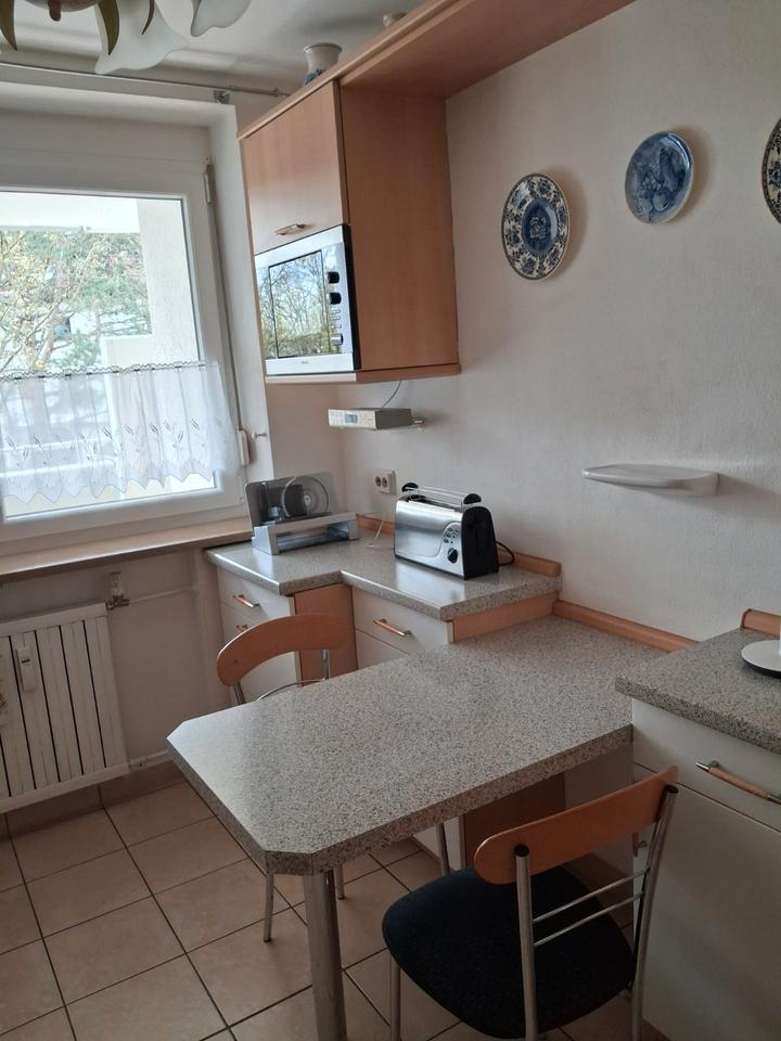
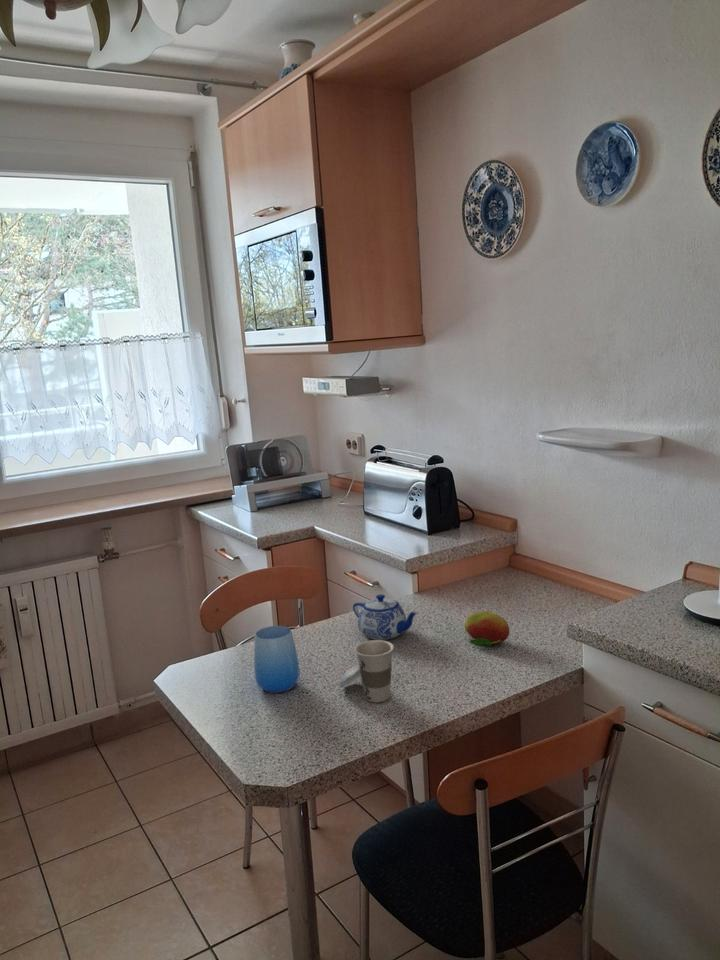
+ fruit (486, 627)
+ teapot (385, 615)
+ cup (366, 669)
+ cup (275, 659)
